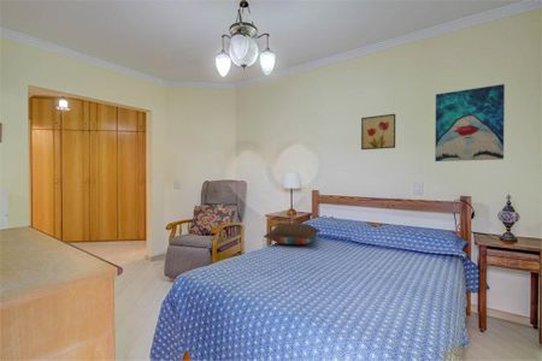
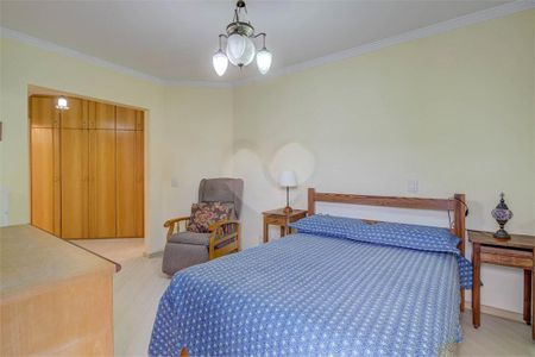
- wall art (467, 125)
- wall art (377, 132)
- pillow (293, 232)
